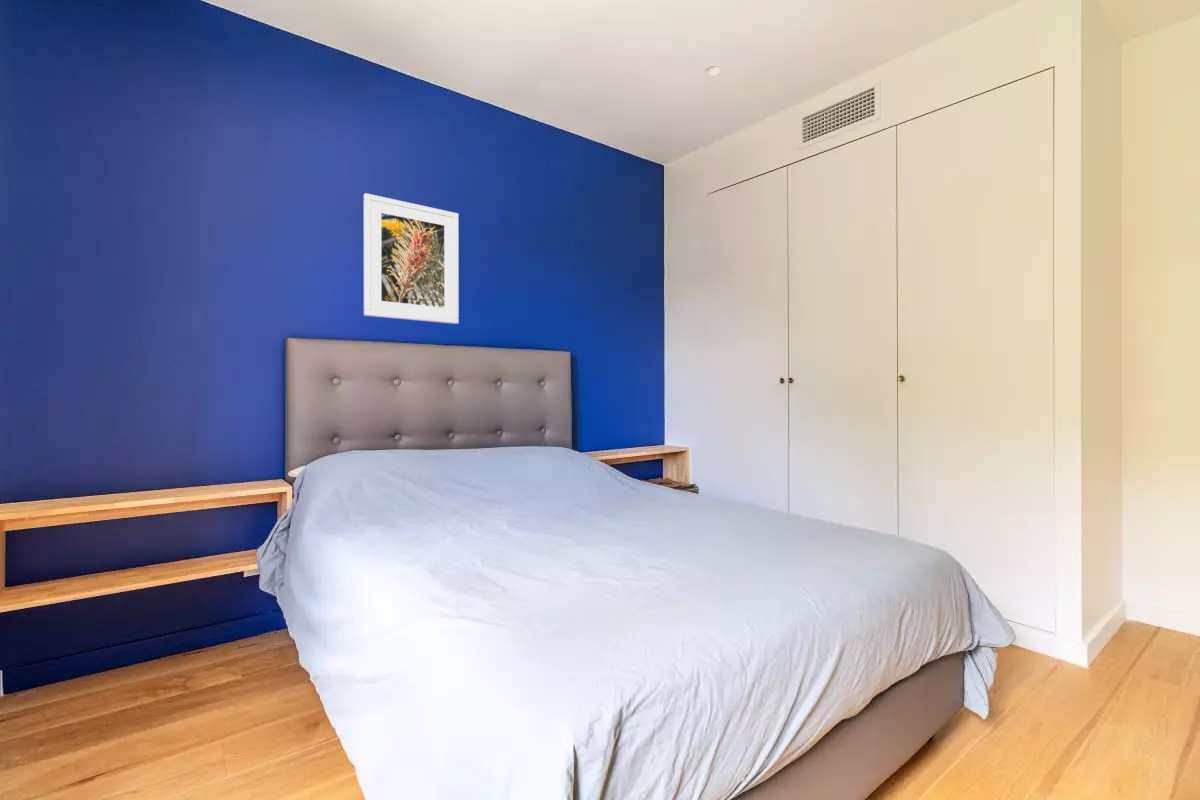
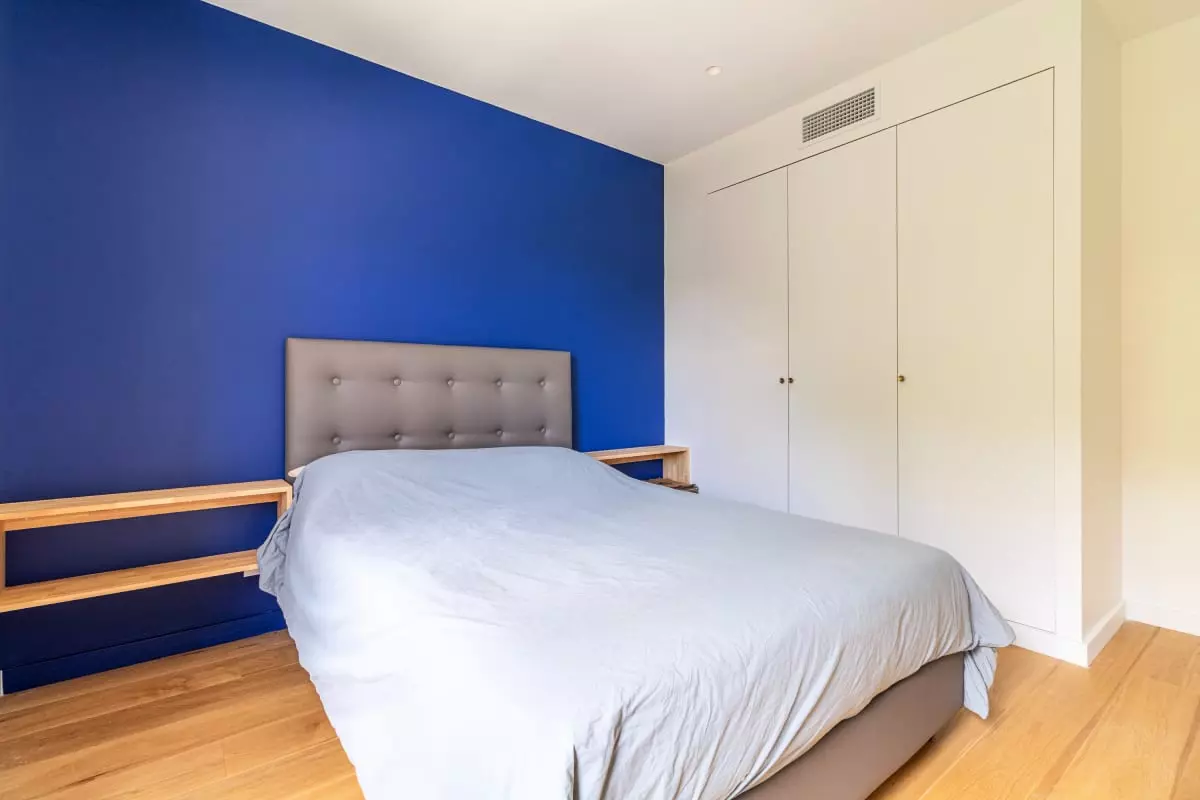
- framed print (413, 262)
